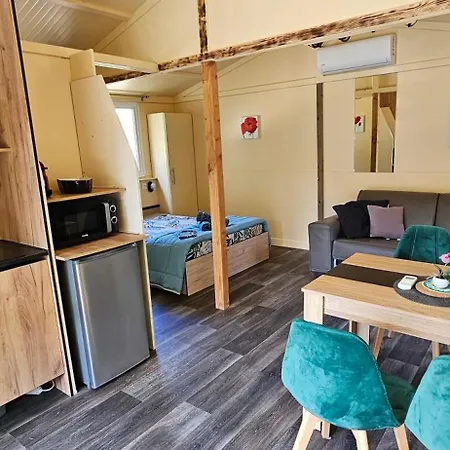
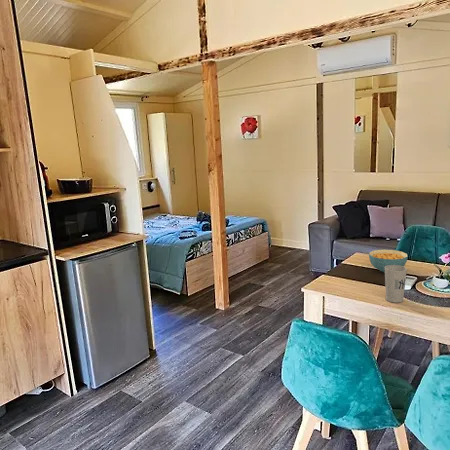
+ cup (395, 283)
+ cereal bowl (387, 262)
